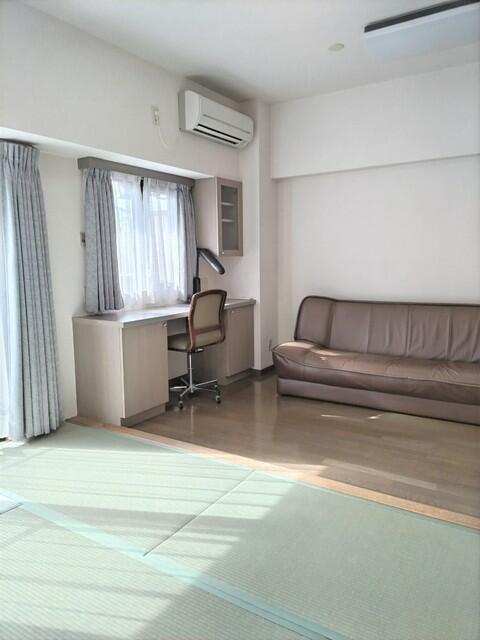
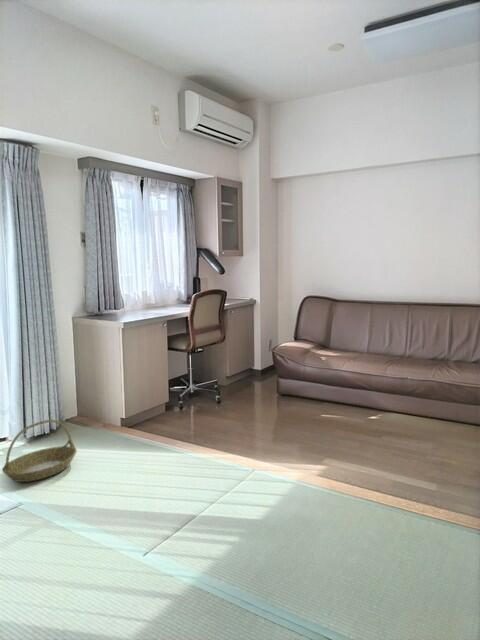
+ basket (42, 449)
